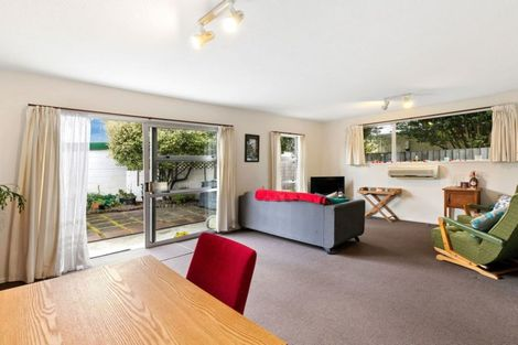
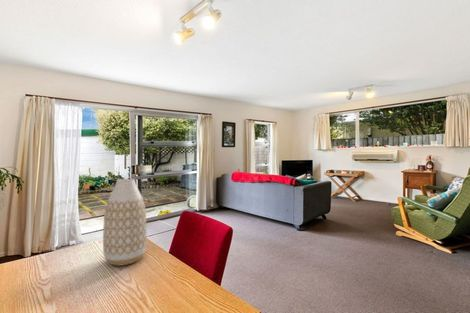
+ vase (125, 219)
